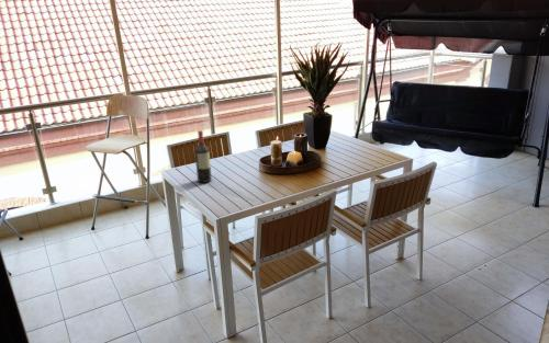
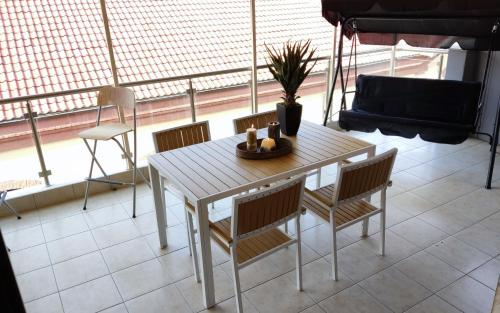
- wine bottle (202, 156)
